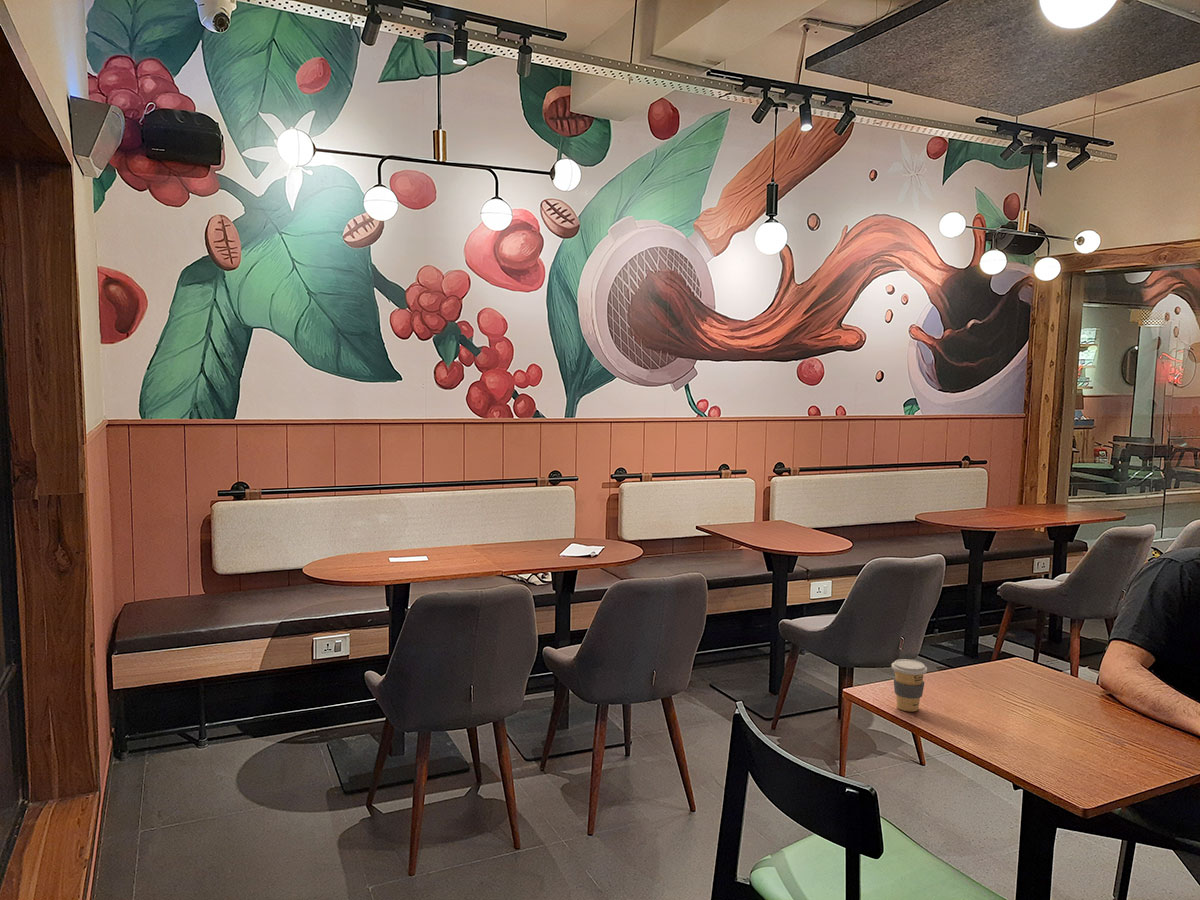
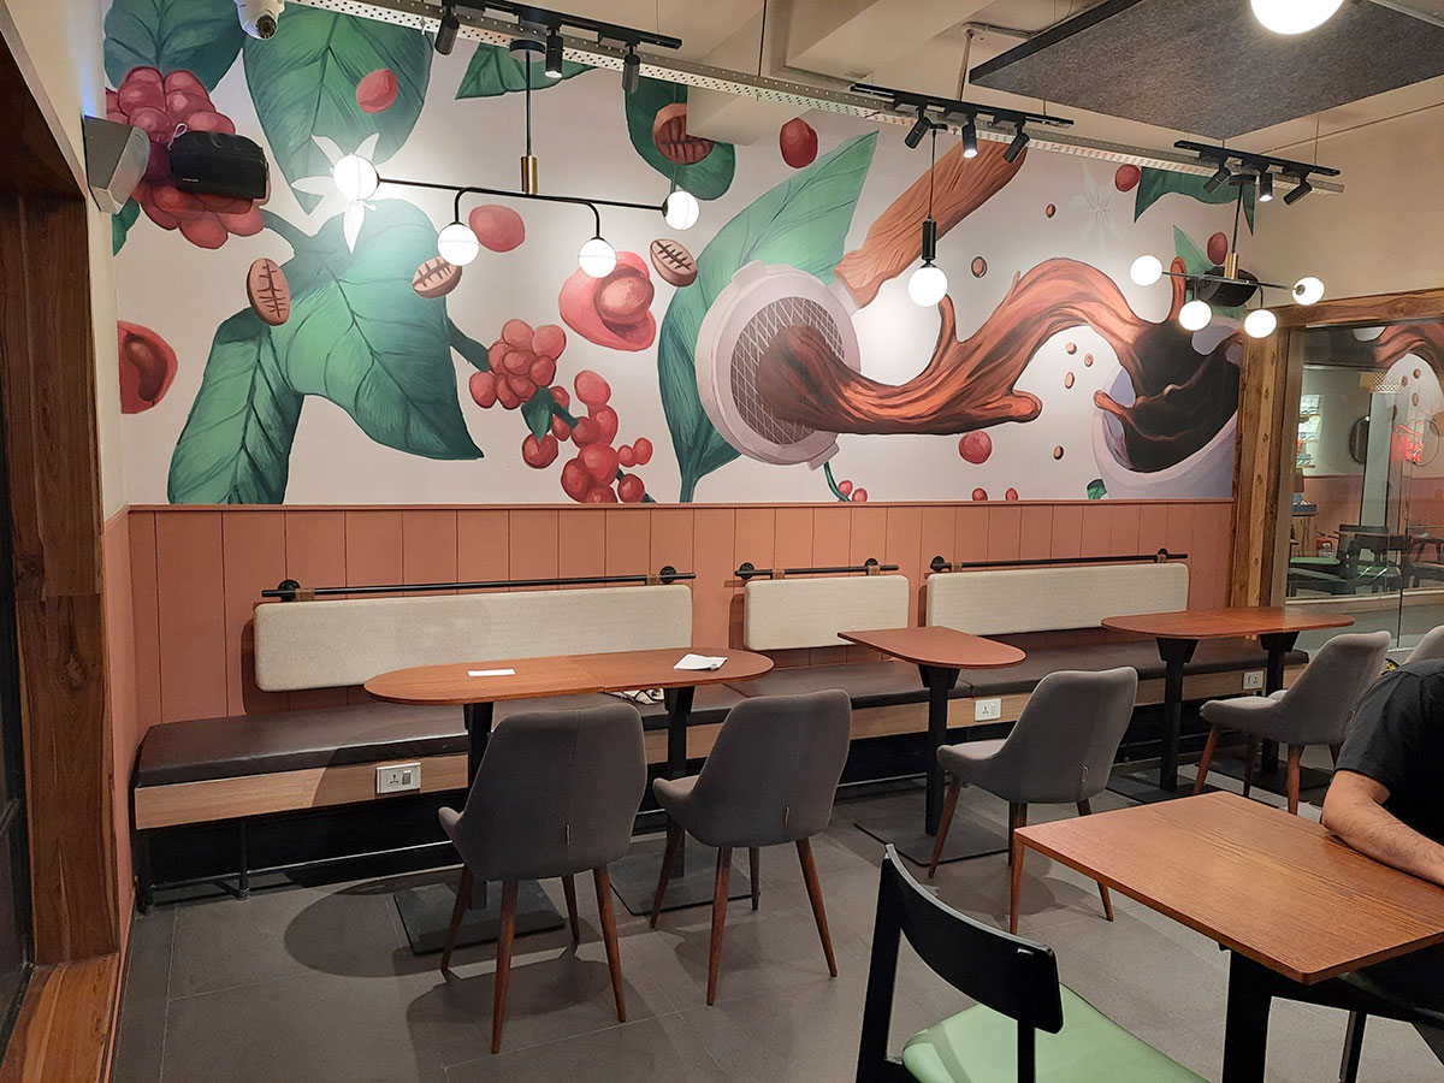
- coffee cup (908, 685)
